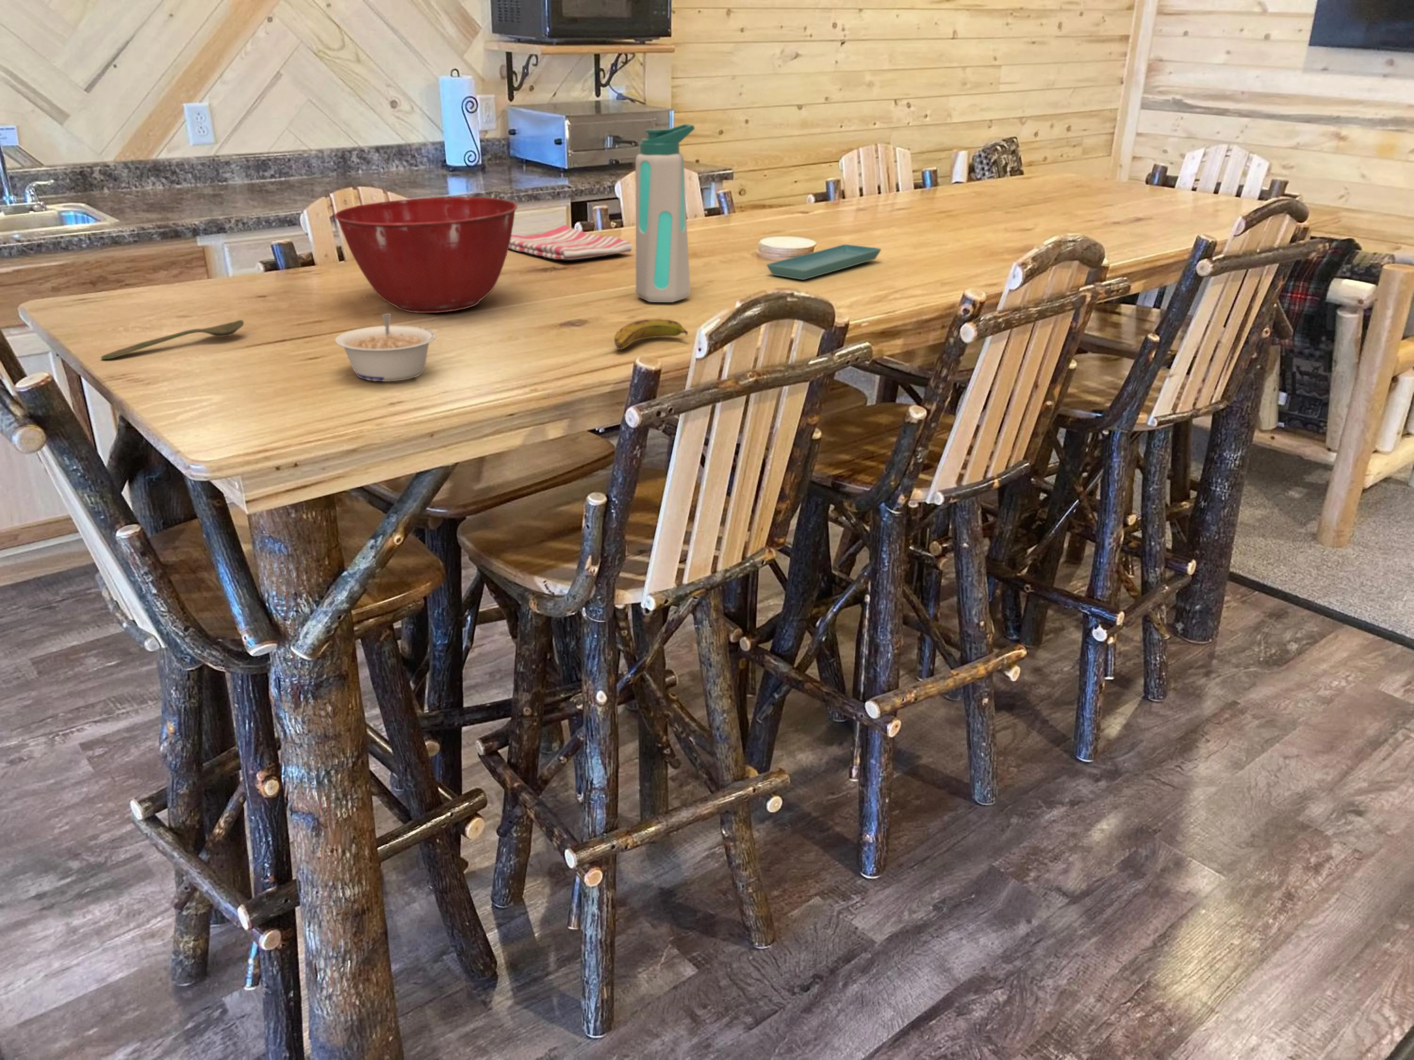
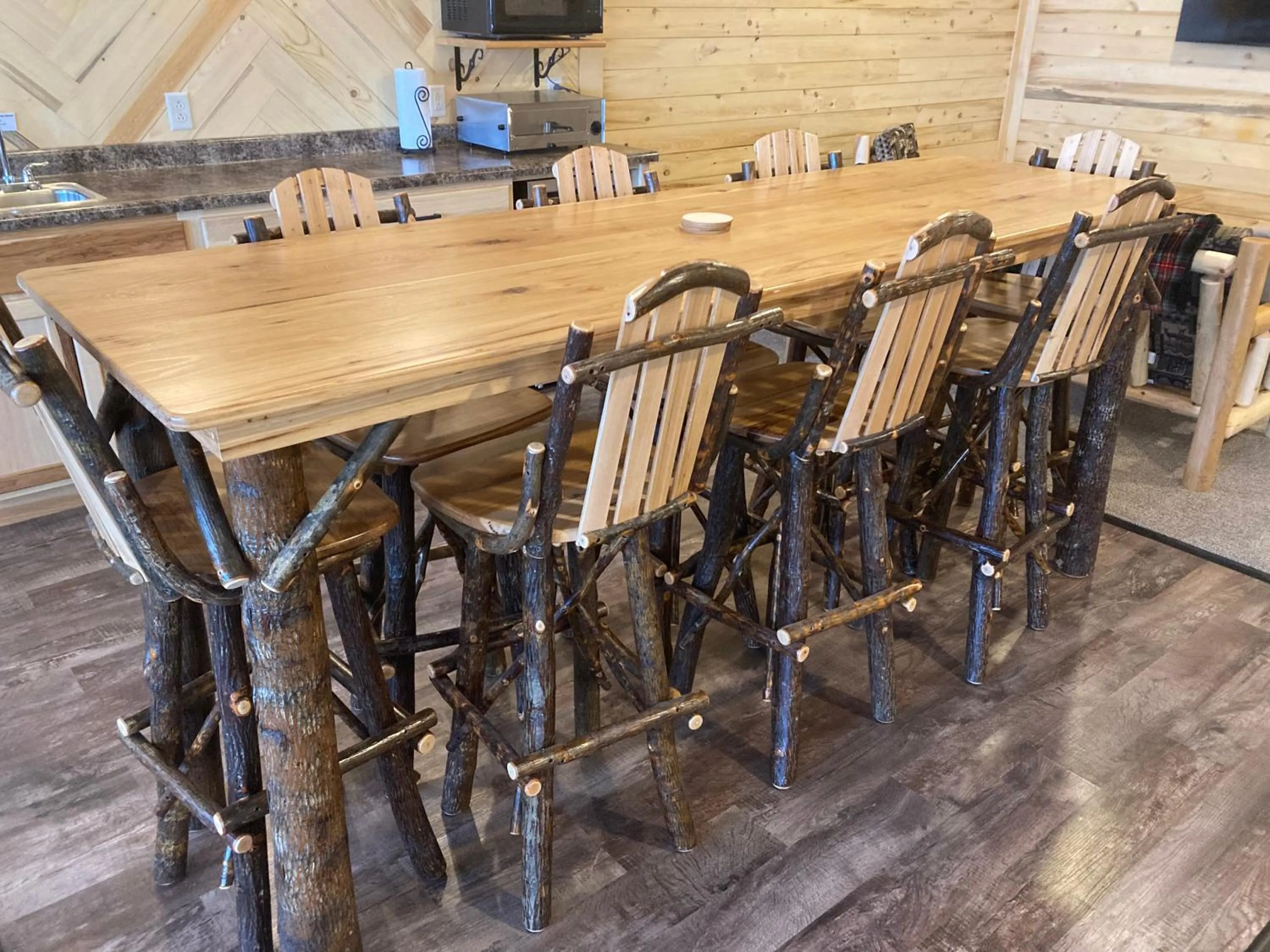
- legume (385, 351)
- spoon (175, 337)
- mixing bowl (432, 257)
- banana (646, 334)
- saucer (825, 262)
- dish towel (566, 242)
- water bottle (665, 214)
